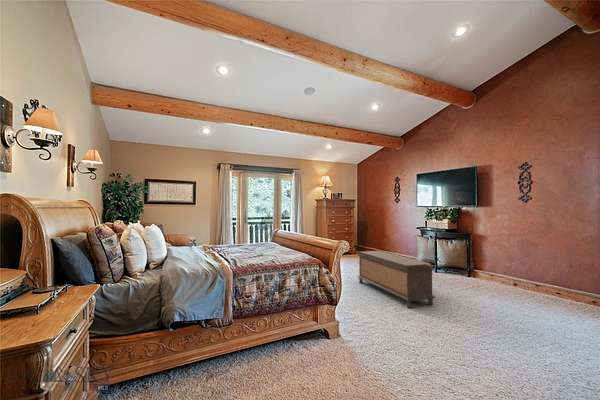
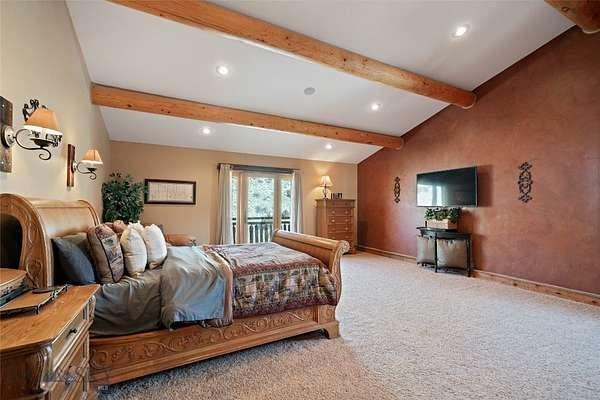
- bench (391, 274)
